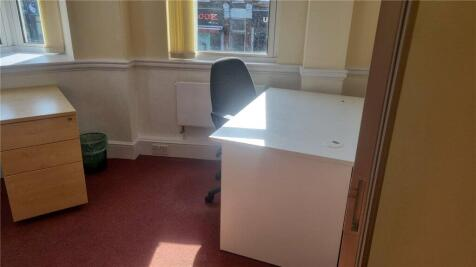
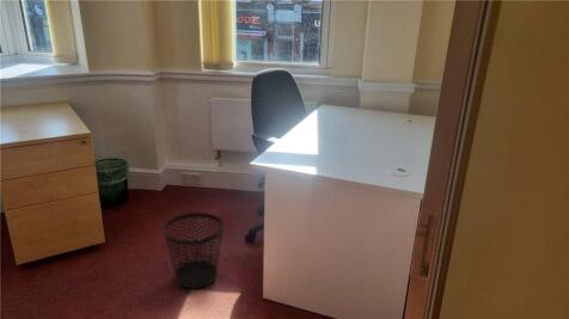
+ wastebasket (195, 251)
